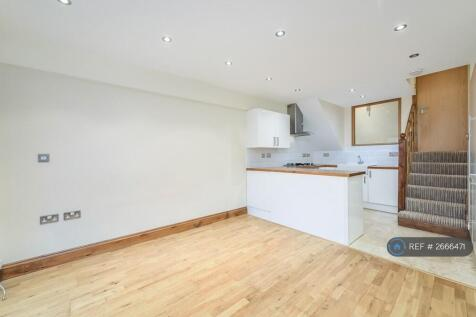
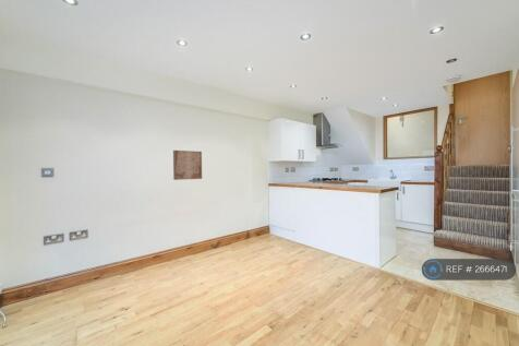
+ wall art (188, 165)
